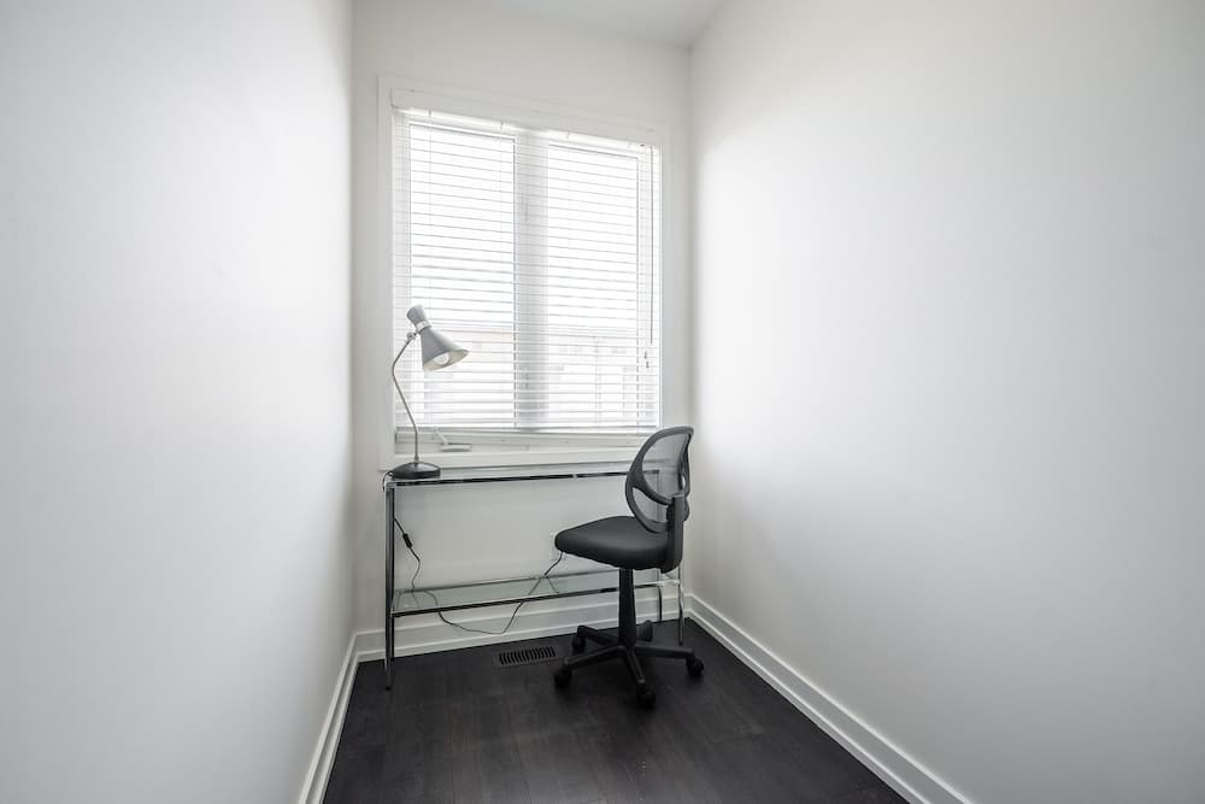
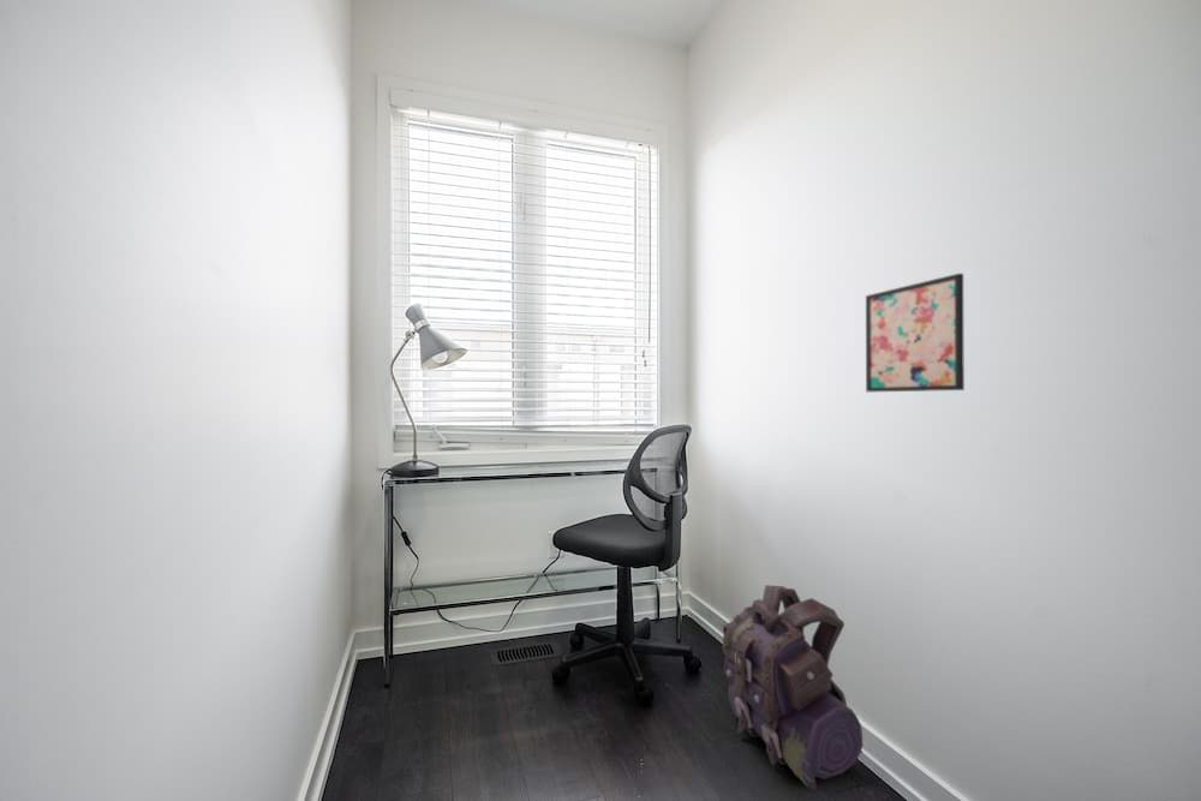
+ backpack (784, 668)
+ wall art (909, 337)
